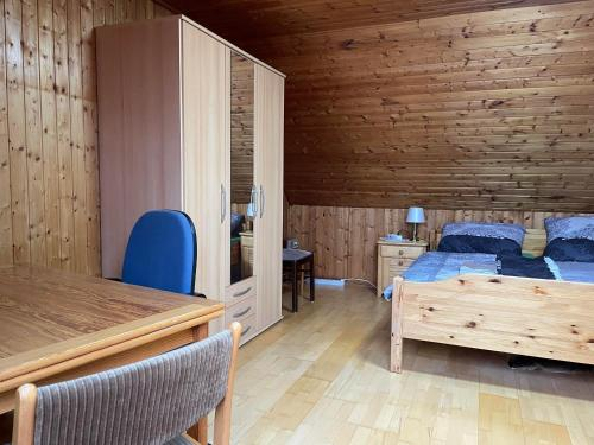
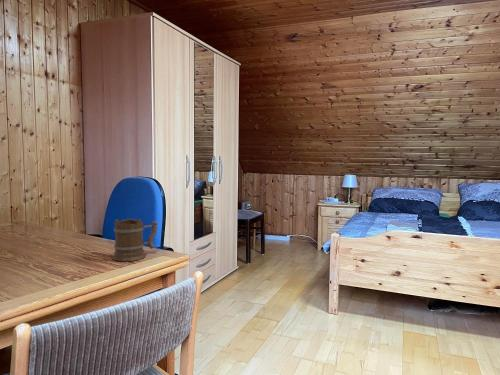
+ mug (136, 237)
